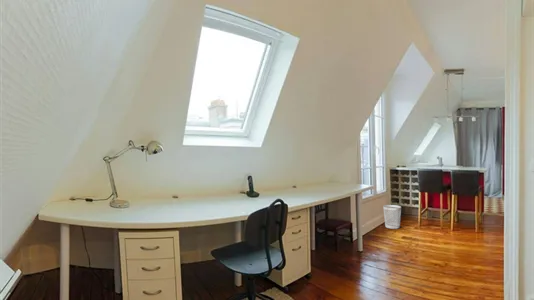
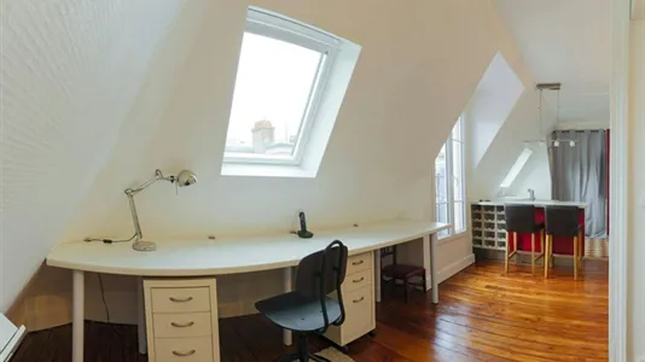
- wastebasket (392, 216)
